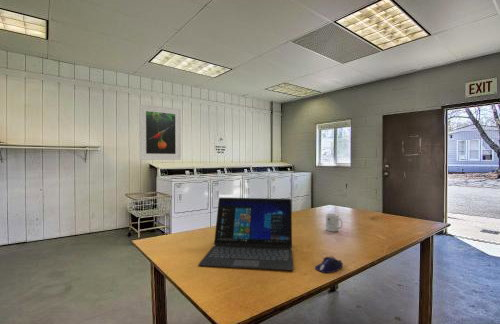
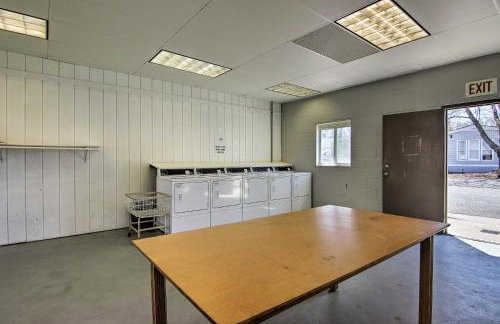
- mug (334, 222)
- laptop (250, 228)
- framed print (161, 133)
- computer mouse (329, 262)
